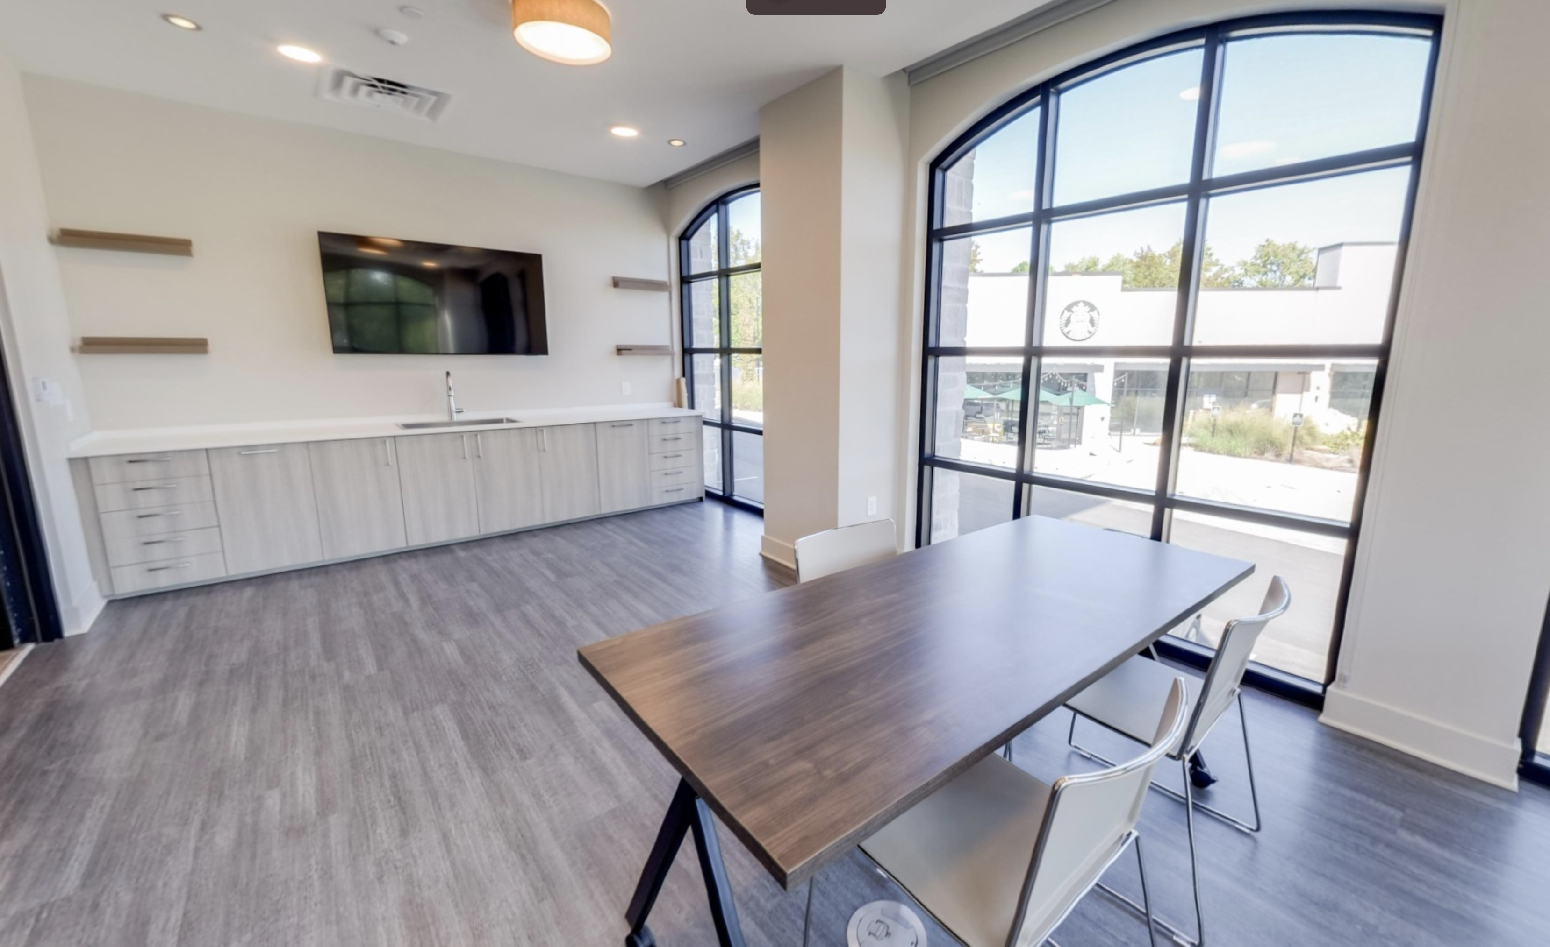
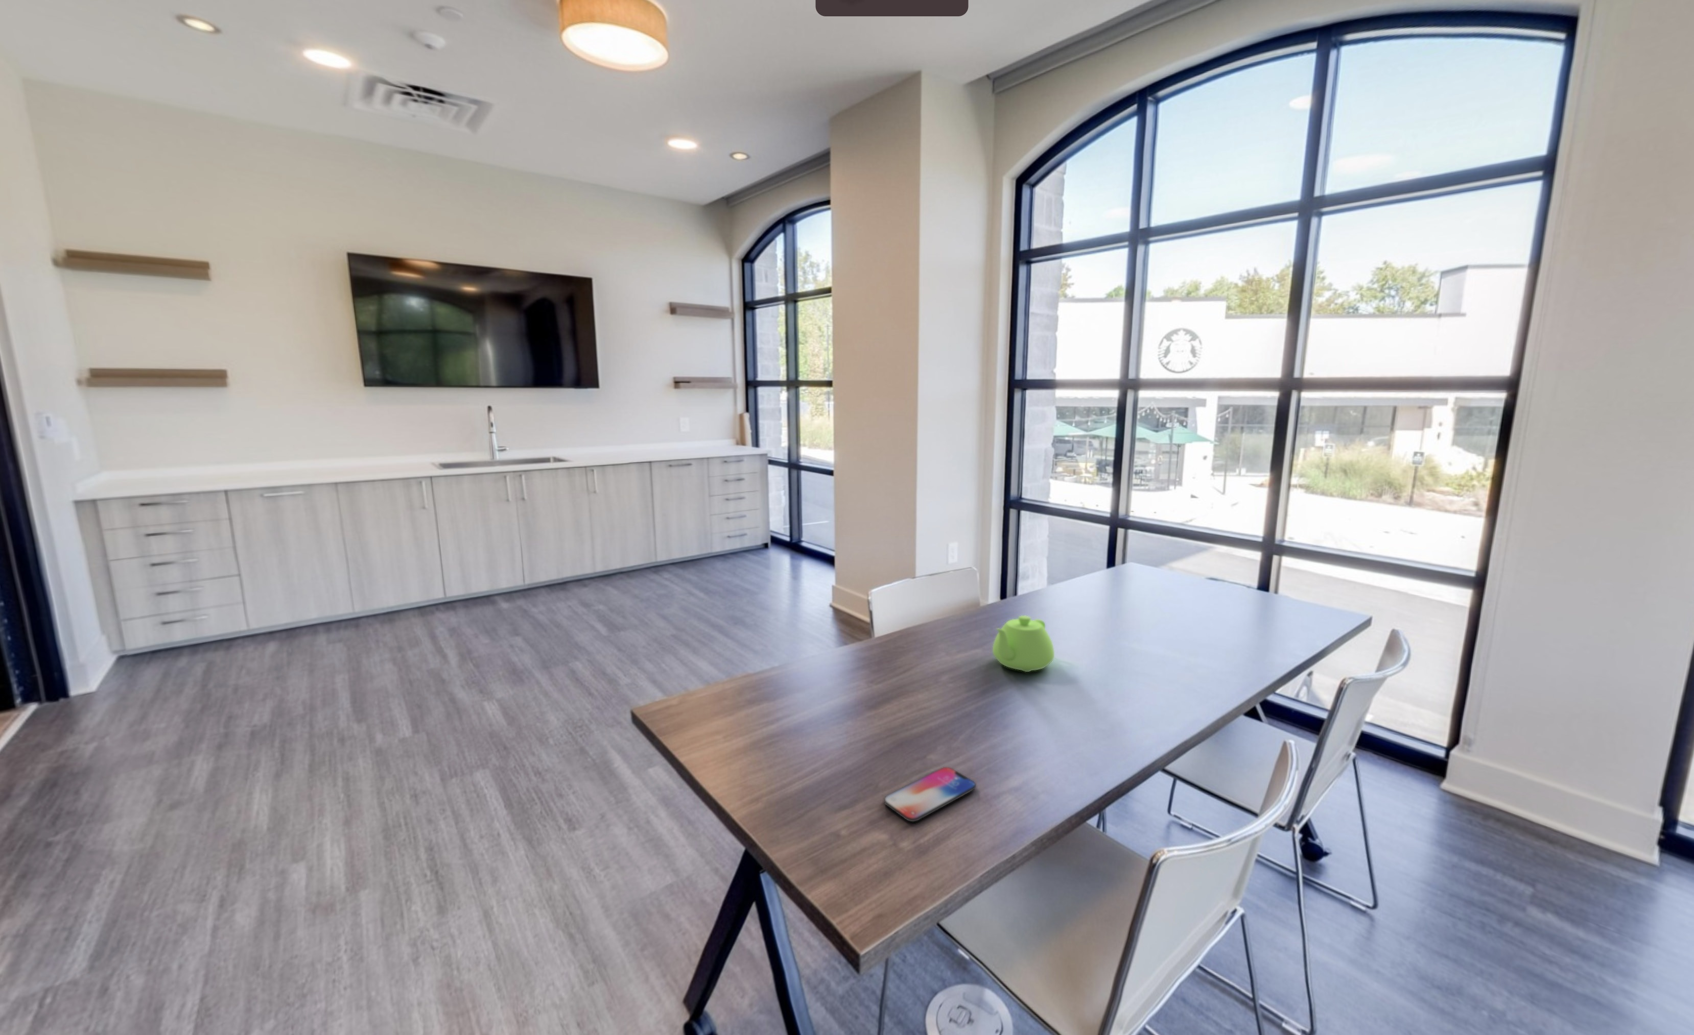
+ smartphone (930, 793)
+ teapot (1021, 641)
